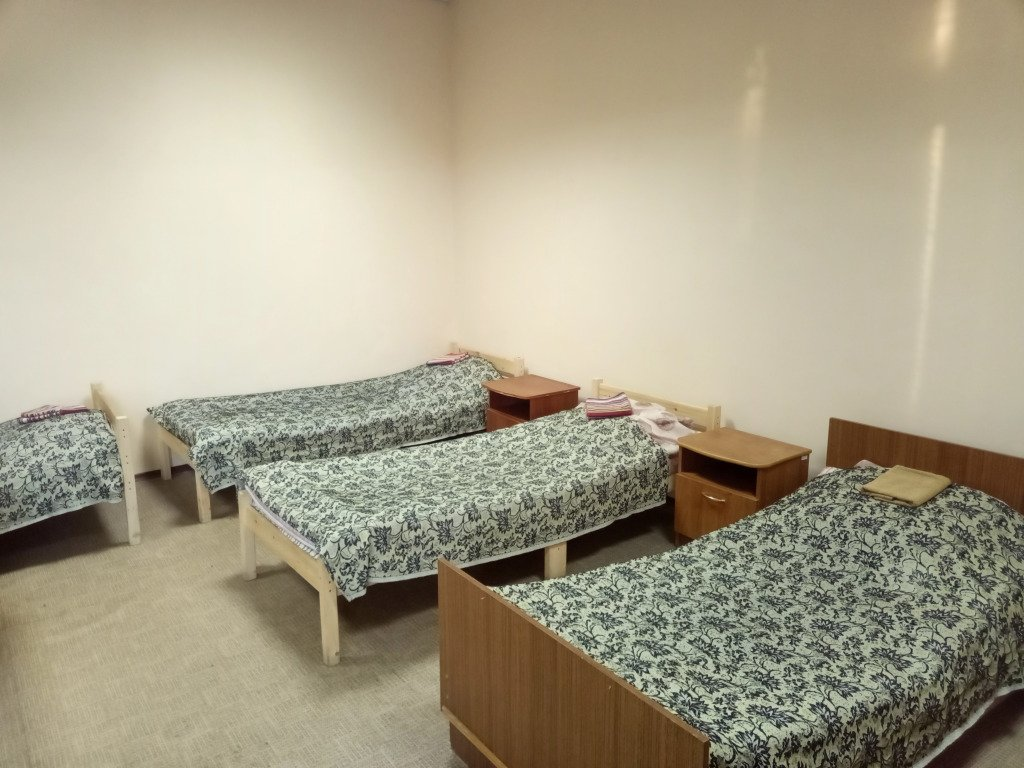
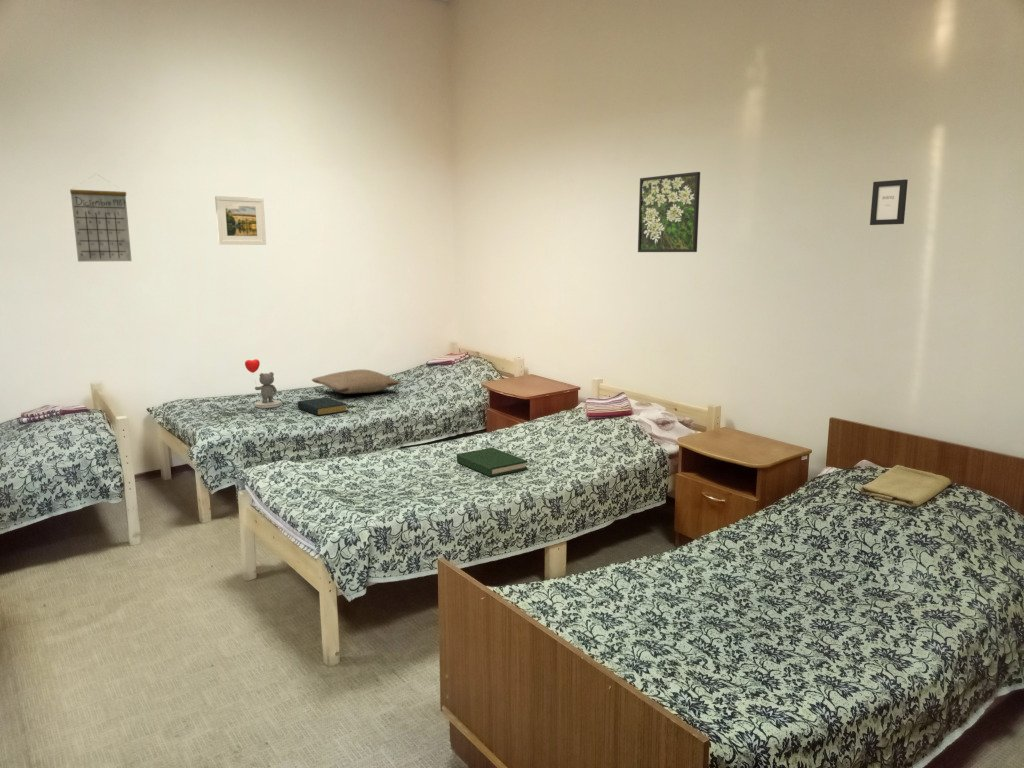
+ hardback book (322, 406)
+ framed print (241, 220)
+ picture frame (888, 202)
+ hardback book (491, 461)
+ pillow (355, 382)
+ calendar (101, 217)
+ teddy bear (263, 382)
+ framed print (667, 214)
